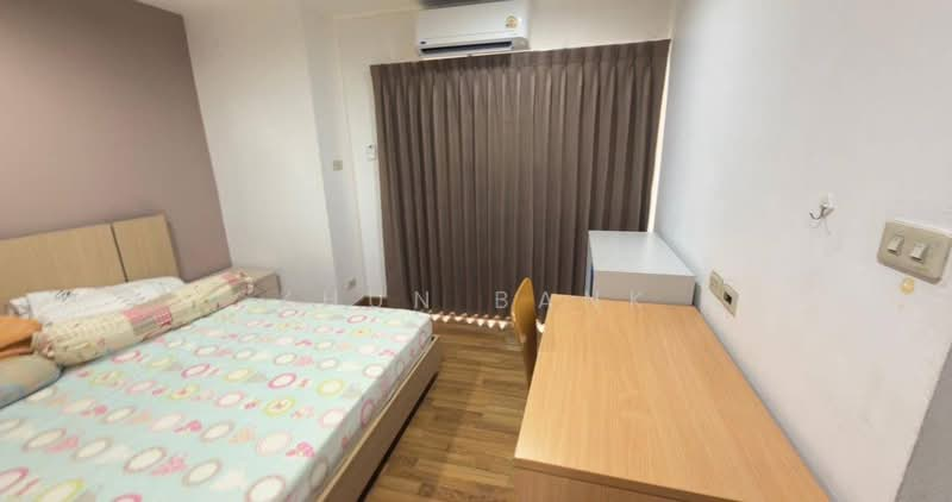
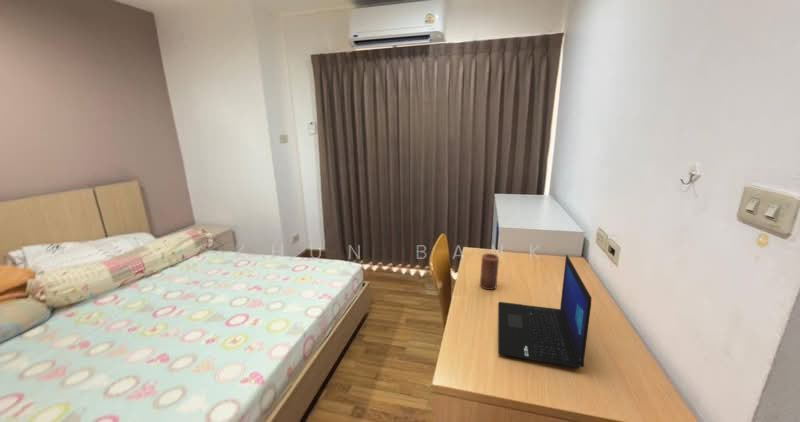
+ laptop (536, 306)
+ candle (489, 271)
